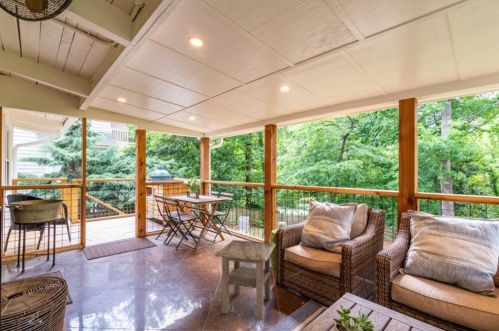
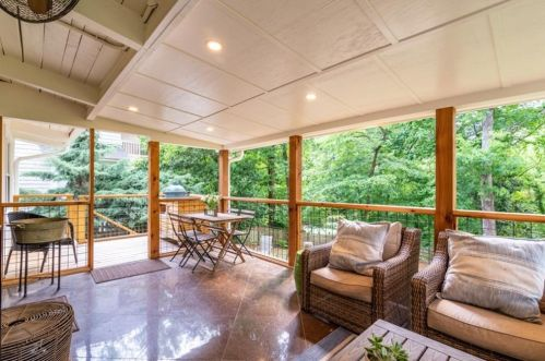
- side table (247, 276)
